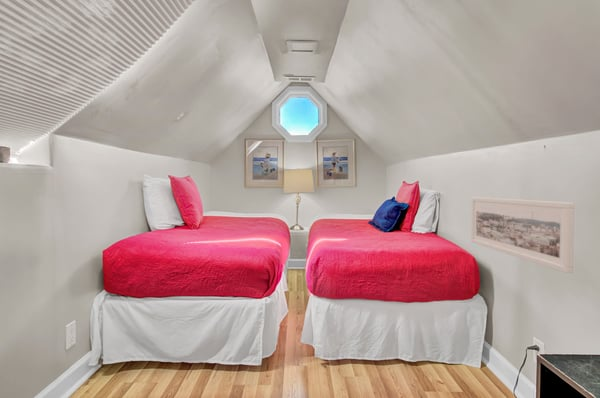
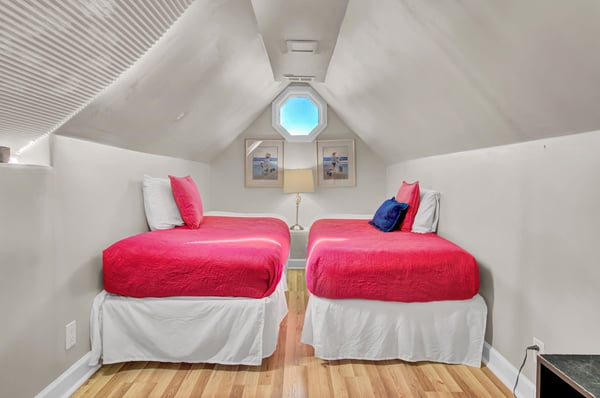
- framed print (511, 226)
